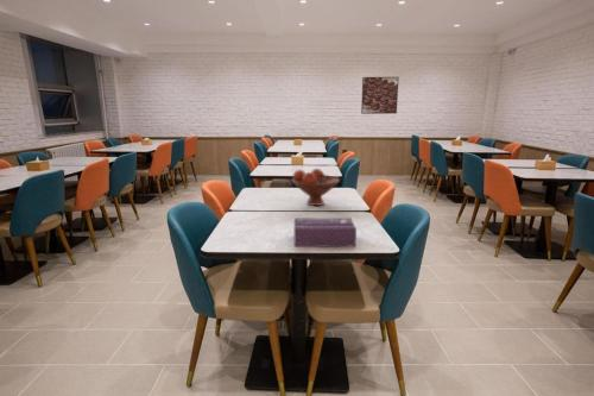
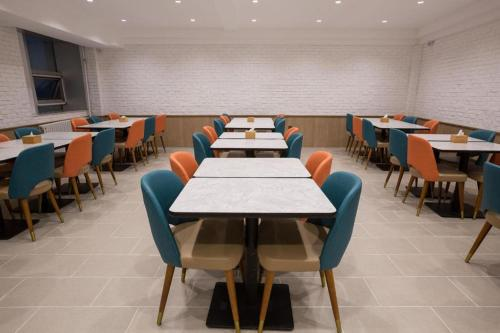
- tissue box (323, 231)
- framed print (379, 95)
- fruit bowl (315, 187)
